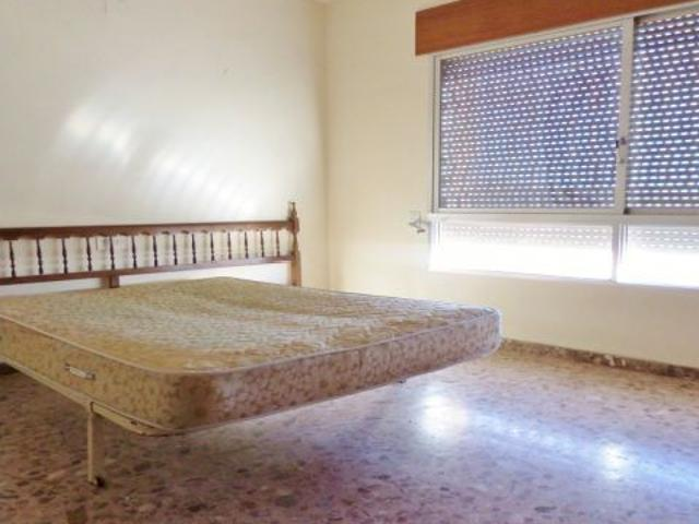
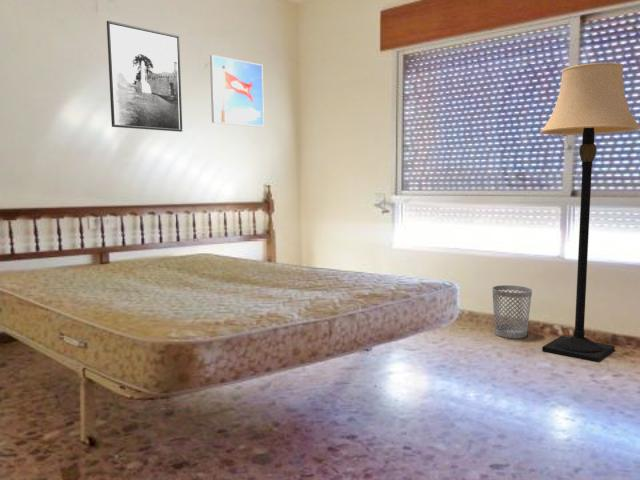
+ lamp (584, 213)
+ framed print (146, 79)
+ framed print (238, 92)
+ wastebasket (511, 311)
